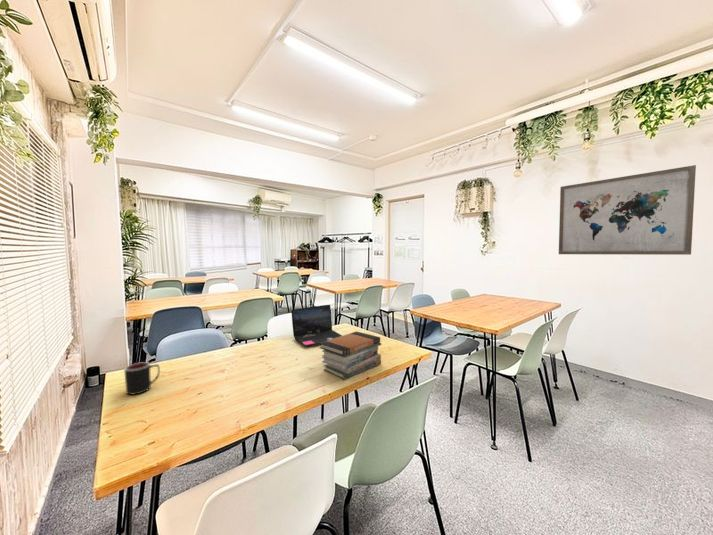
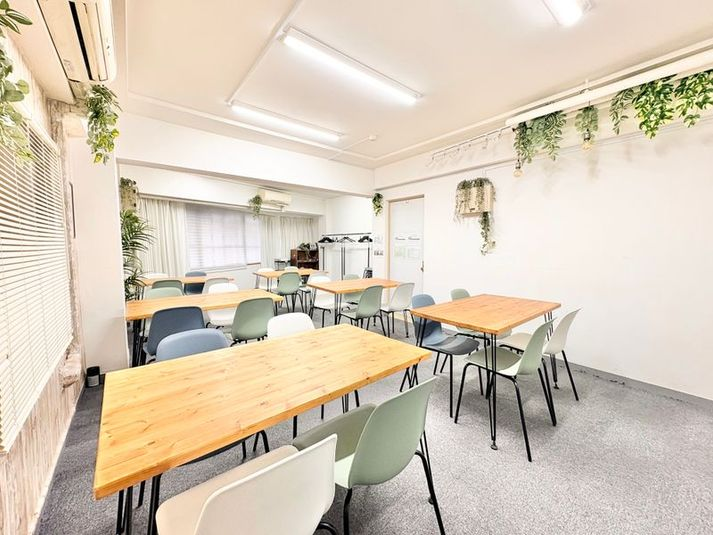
- wall art (617, 216)
- laptop (318, 324)
- book stack (351, 353)
- mug (142, 377)
